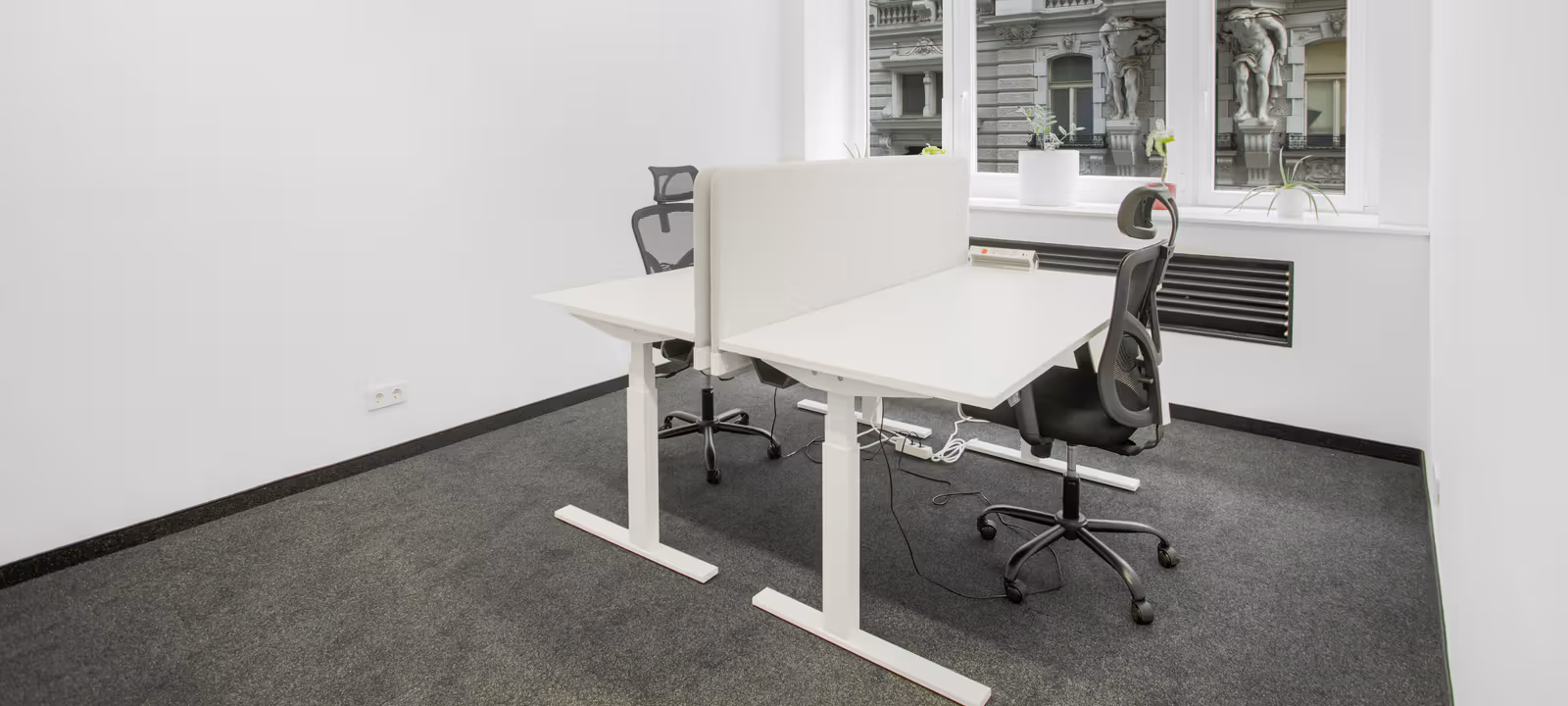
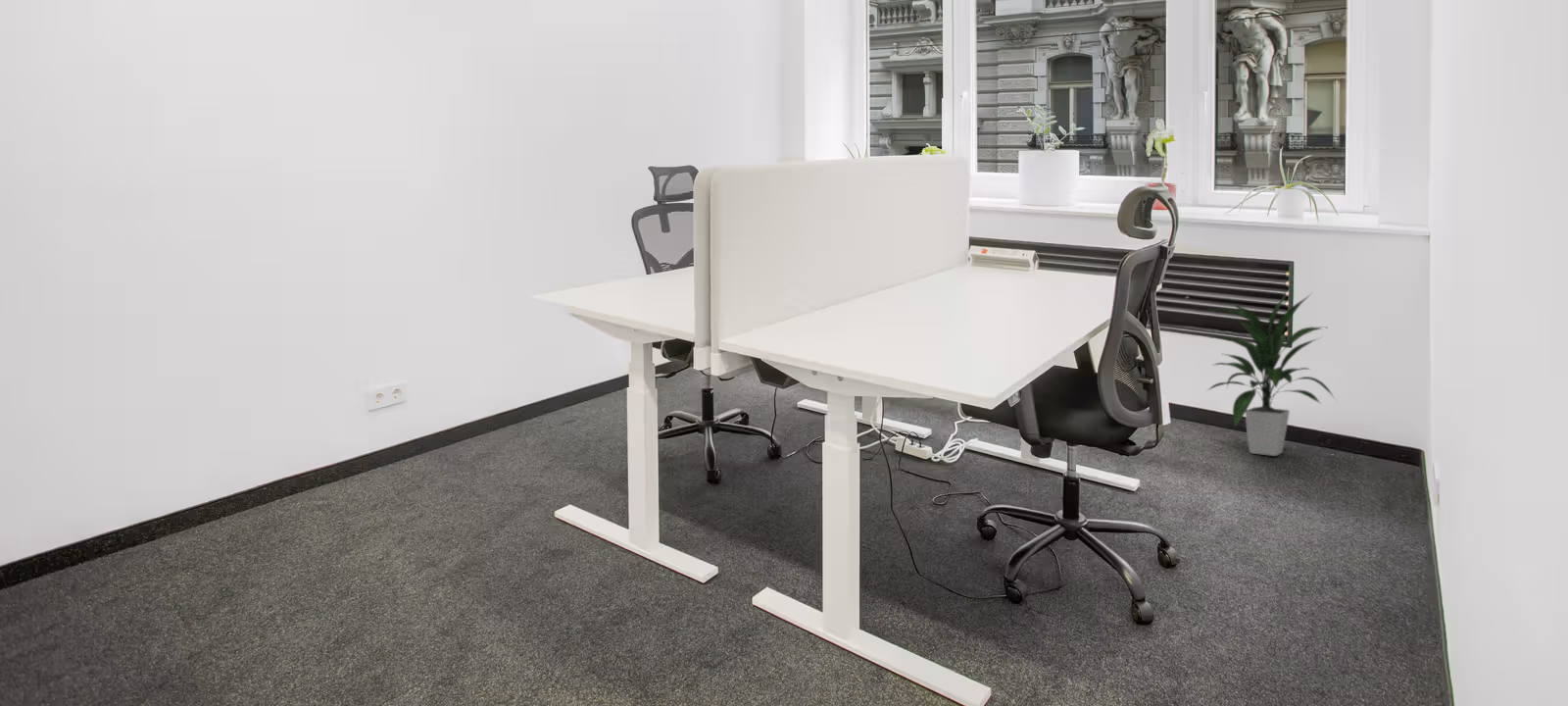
+ indoor plant (1262, 373)
